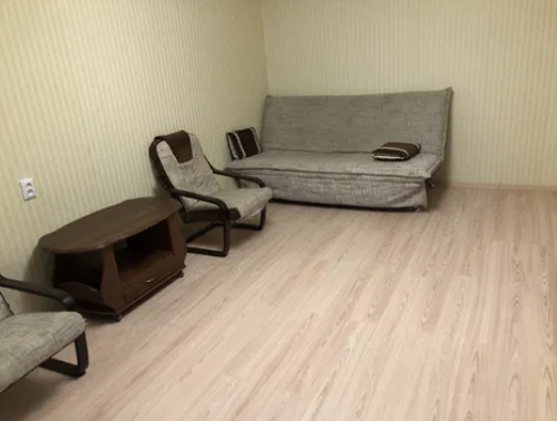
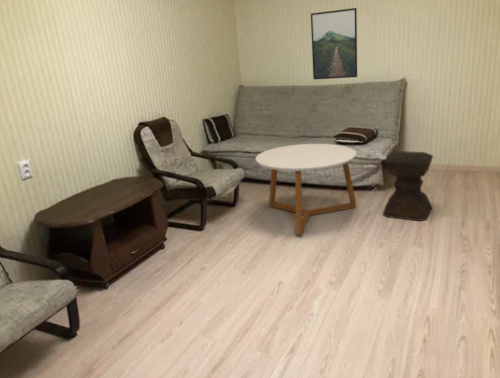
+ stool (408, 184)
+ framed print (334, 45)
+ coffee table (300, 185)
